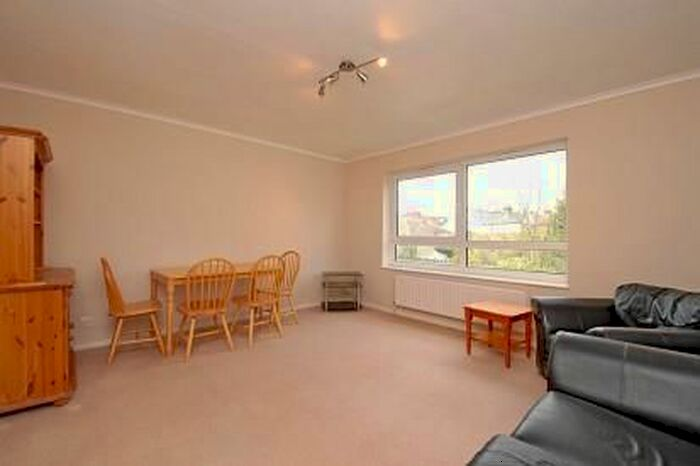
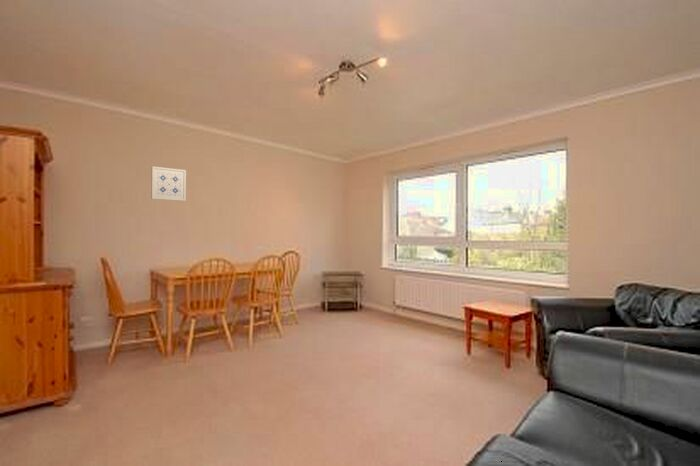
+ wall art (169, 184)
